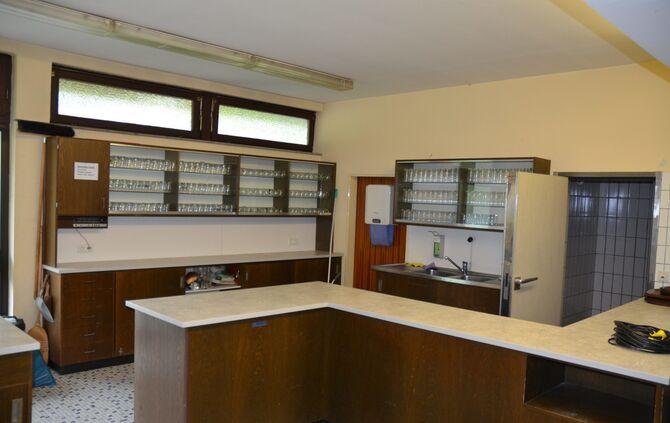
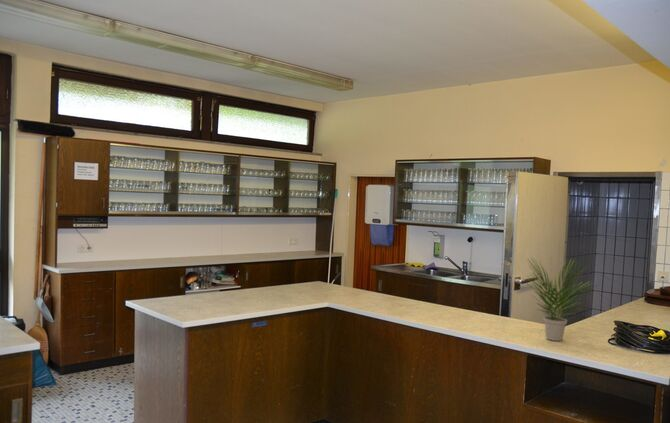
+ potted plant (555, 298)
